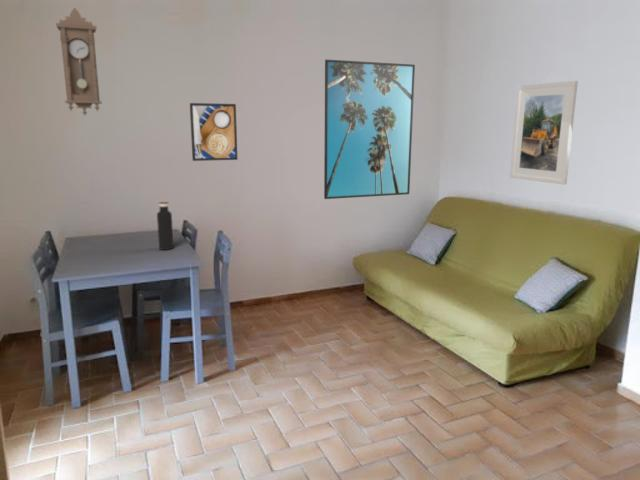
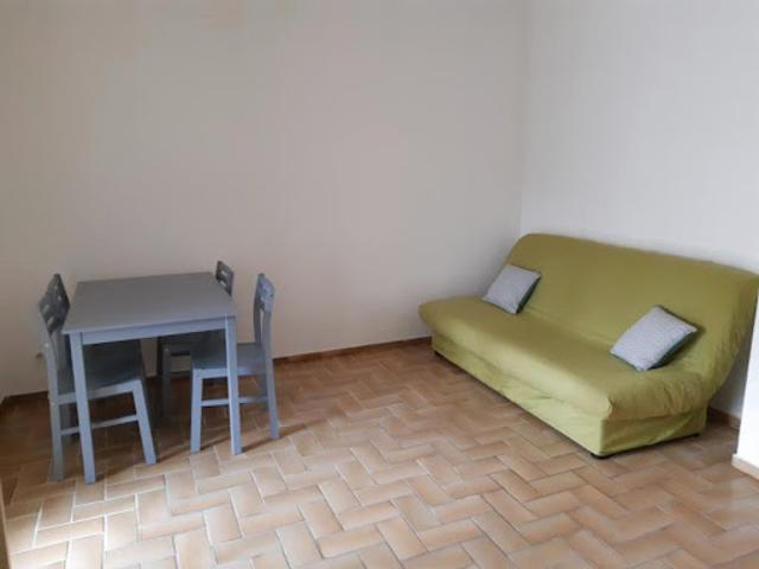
- pendulum clock (80, 63)
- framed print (541, 133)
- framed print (369, 131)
- water bottle (165, 225)
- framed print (214, 132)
